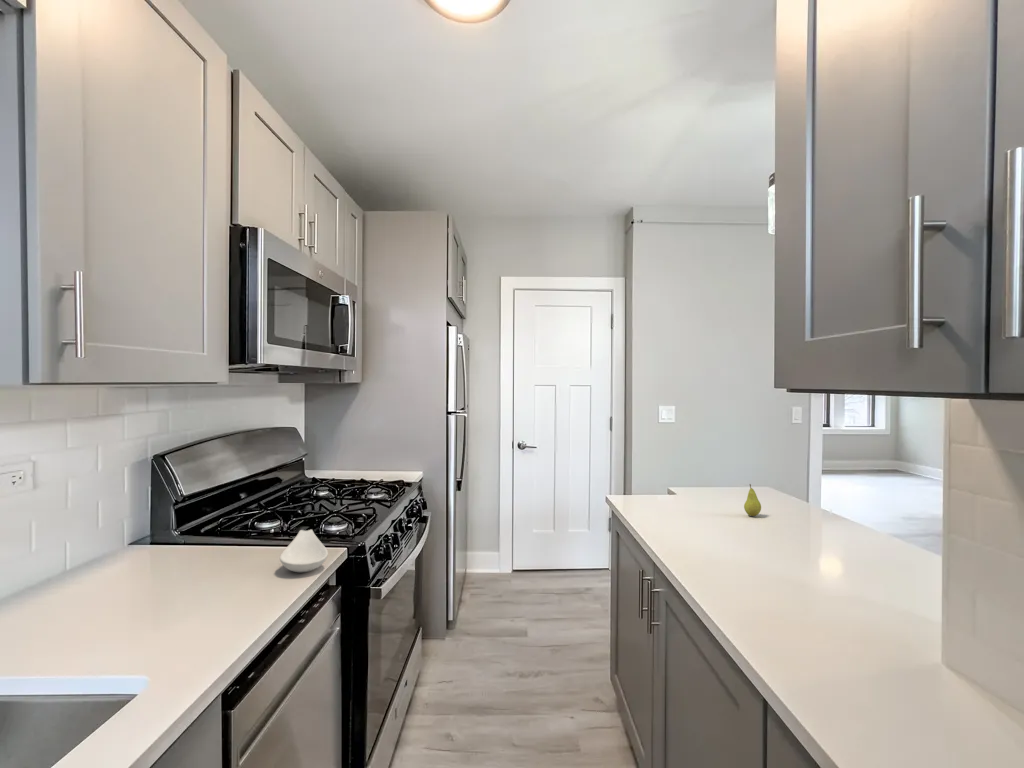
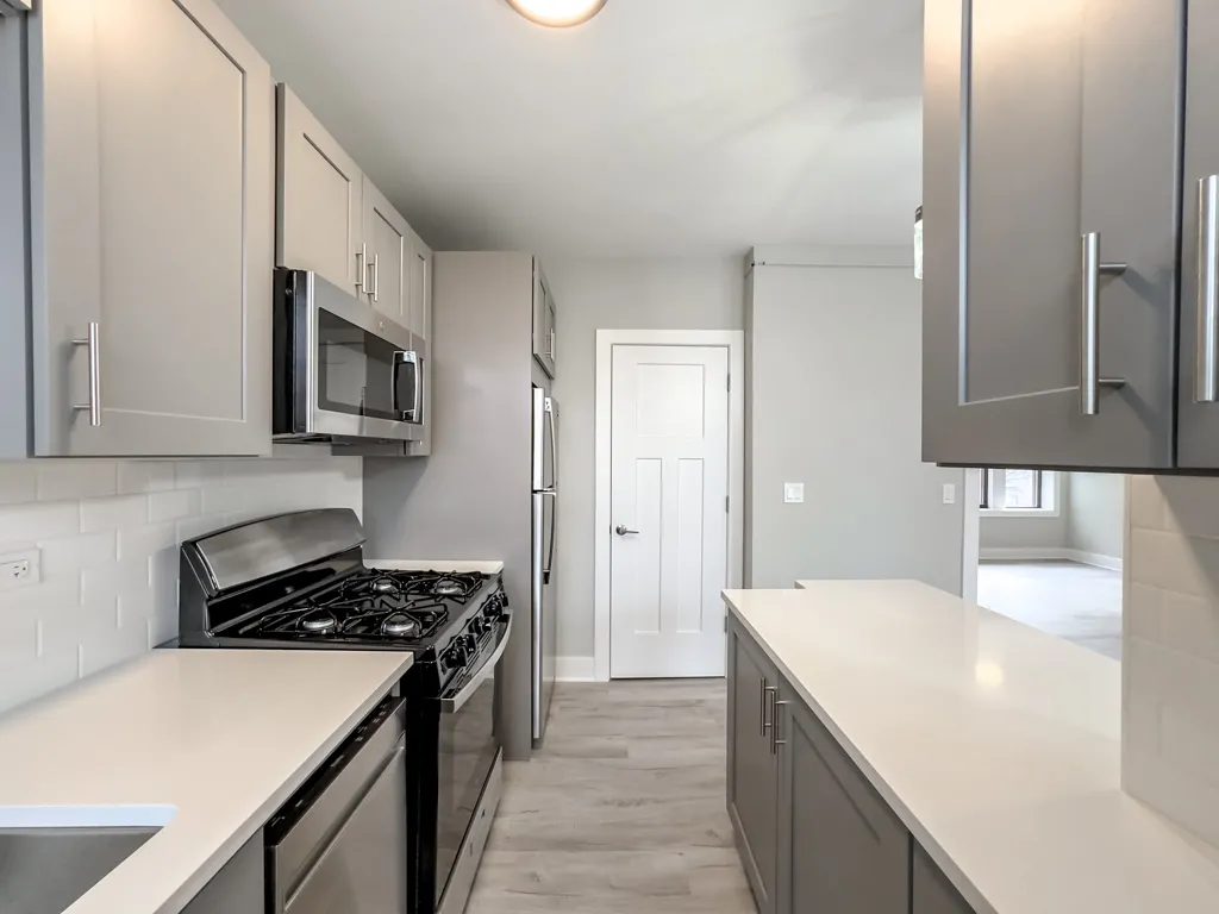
- fruit (752, 499)
- spoon rest (304, 548)
